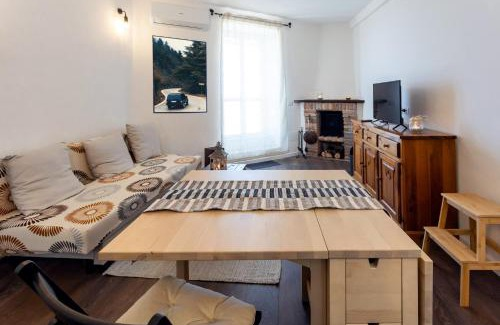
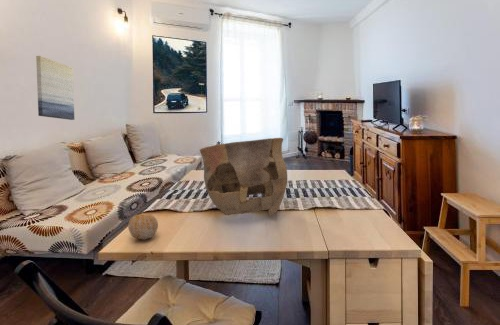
+ wall art (56, 90)
+ bowl (244, 175)
+ fruit (143, 226)
